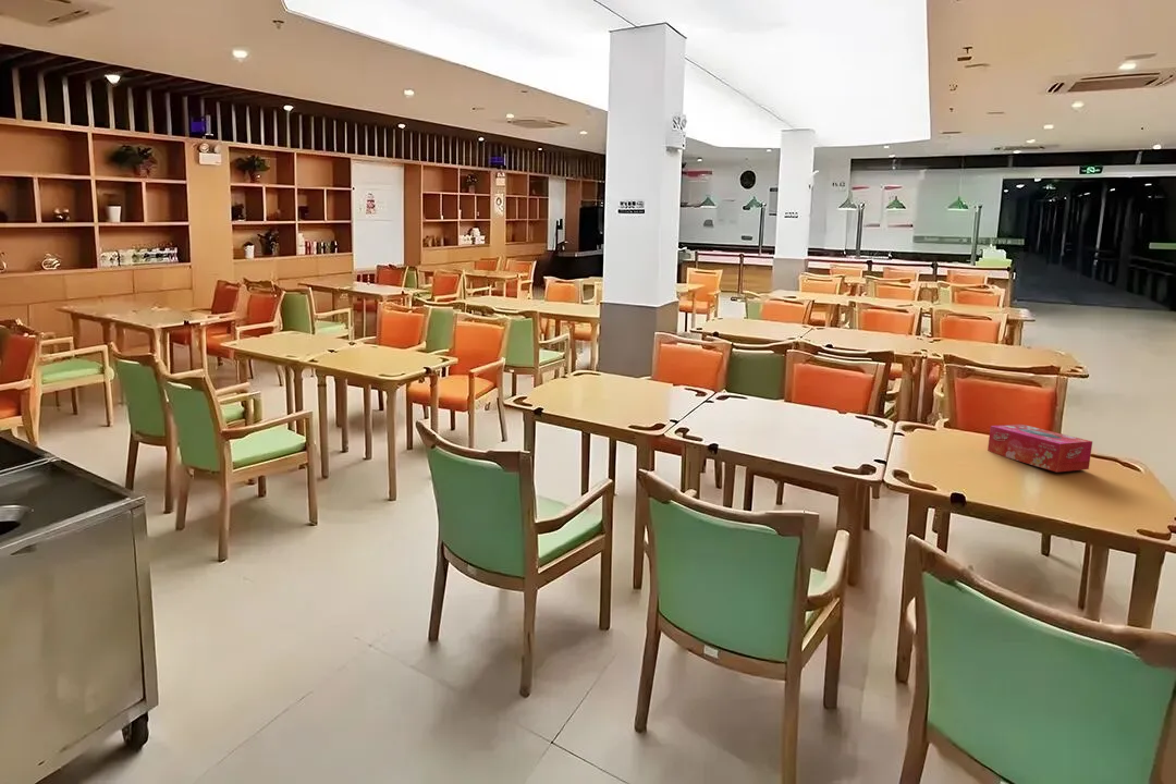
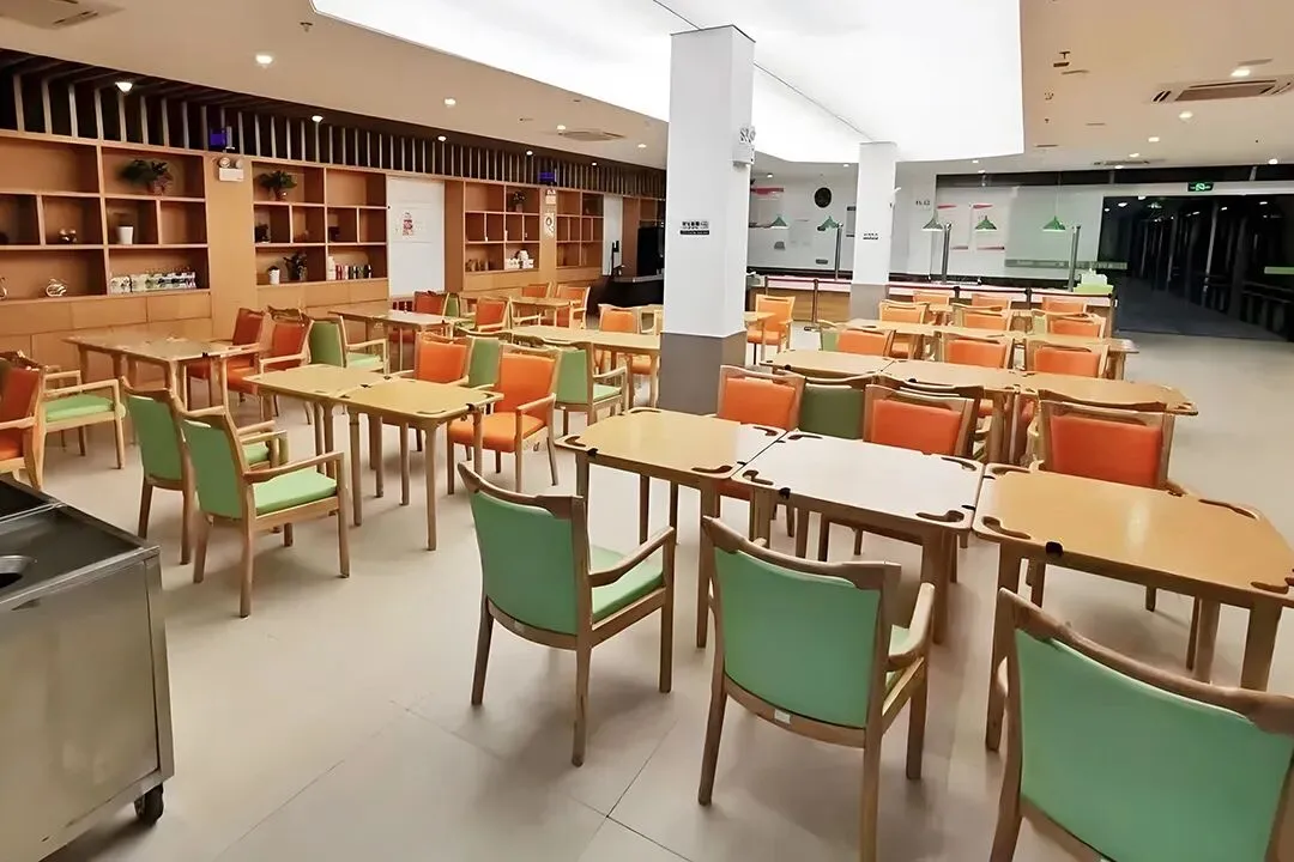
- tissue box (1038, 446)
